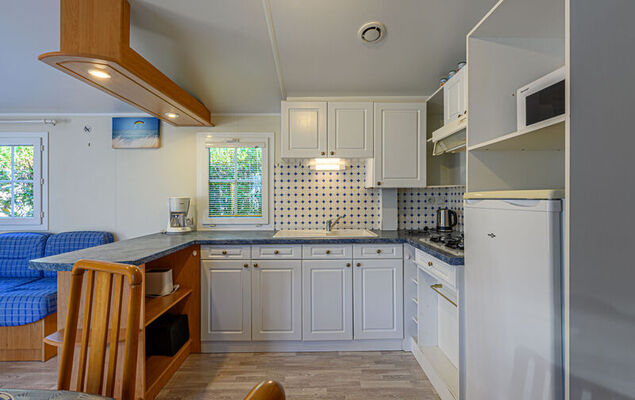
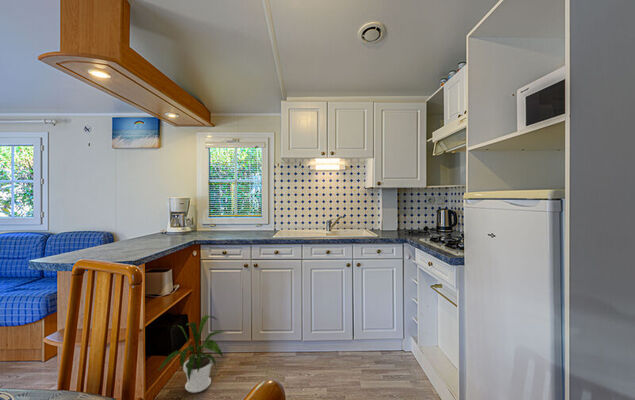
+ house plant (198, 351)
